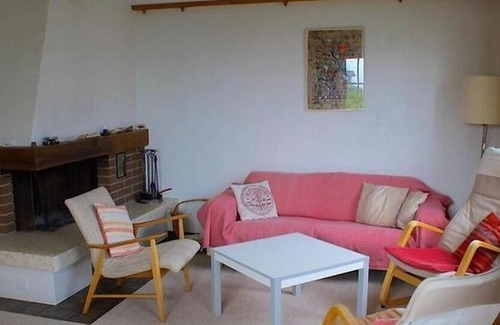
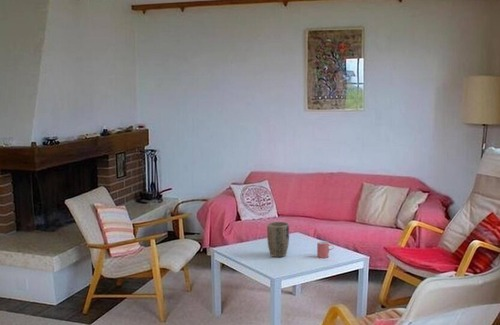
+ plant pot (278, 239)
+ cup (325, 249)
